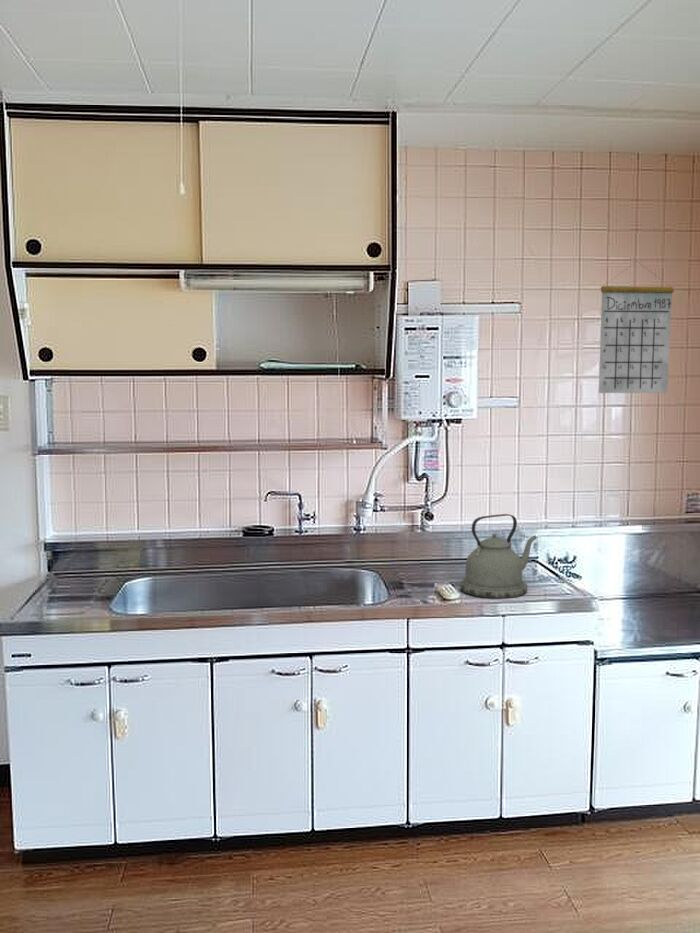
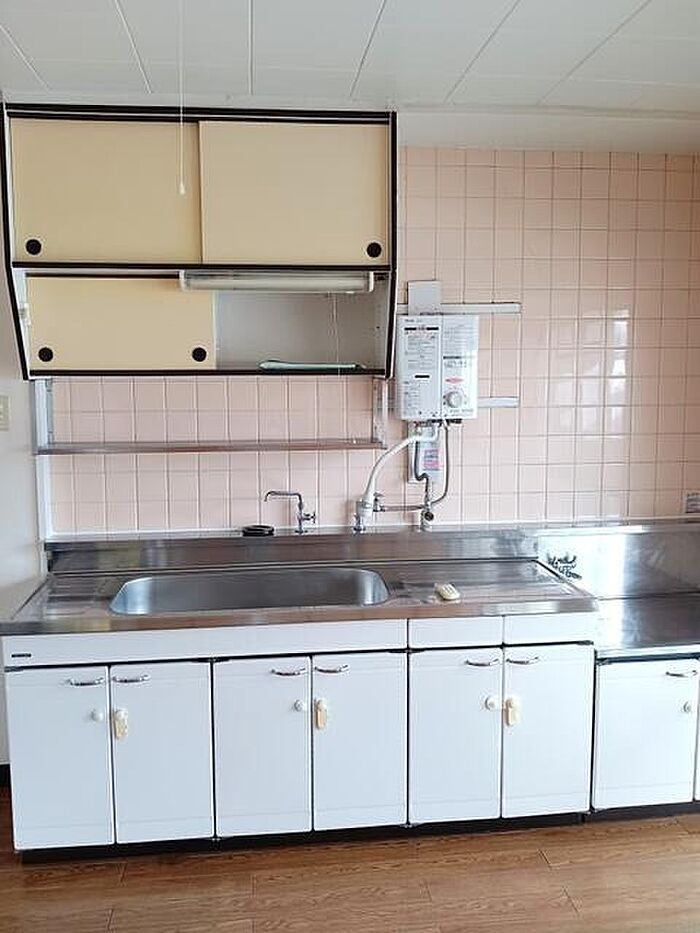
- kettle (496, 552)
- calendar (635, 327)
